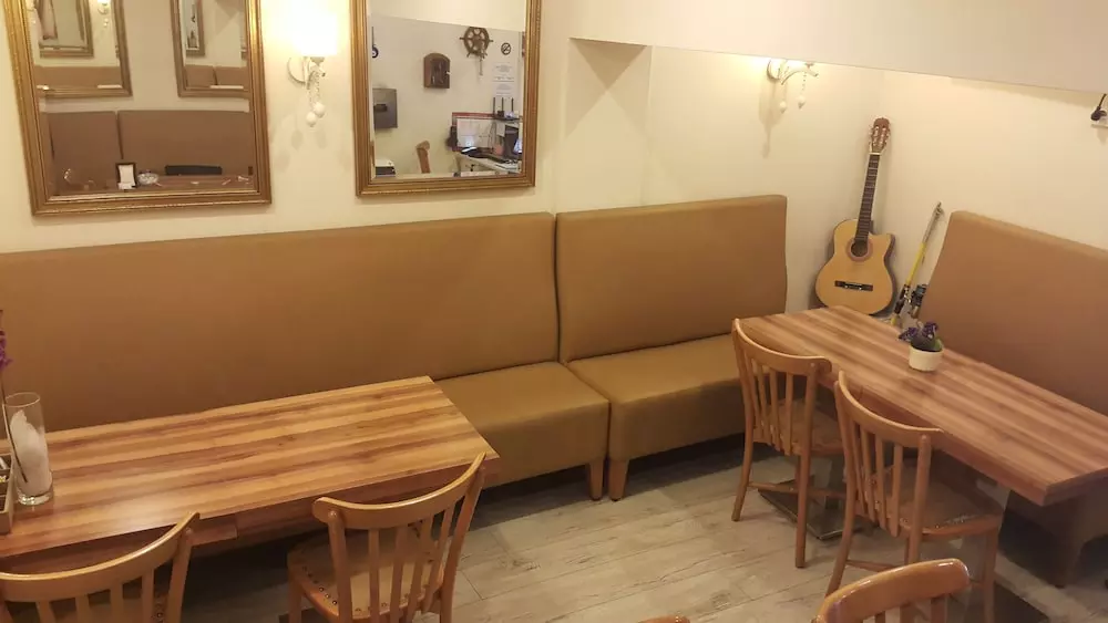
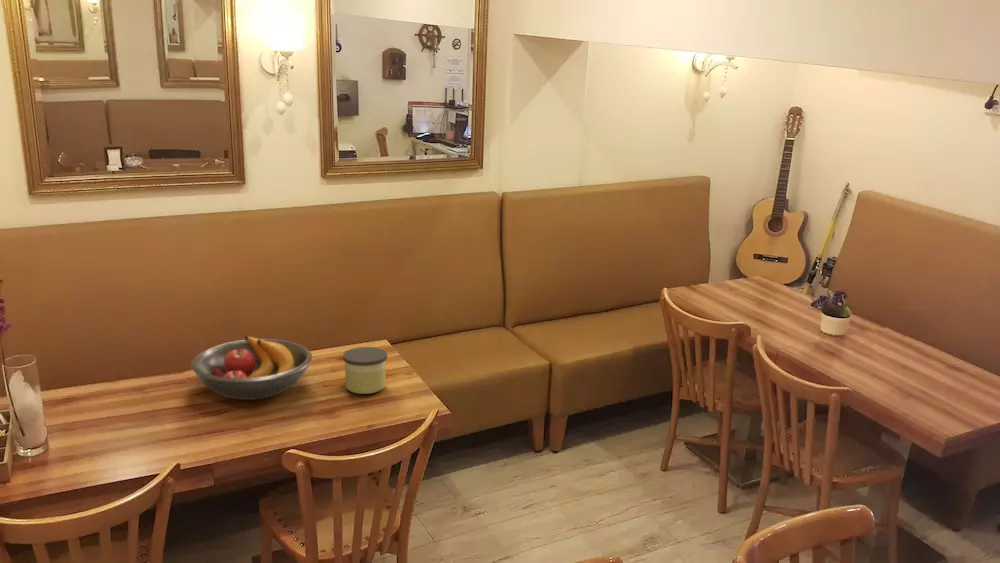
+ candle (365, 370)
+ fruit bowl (253, 369)
